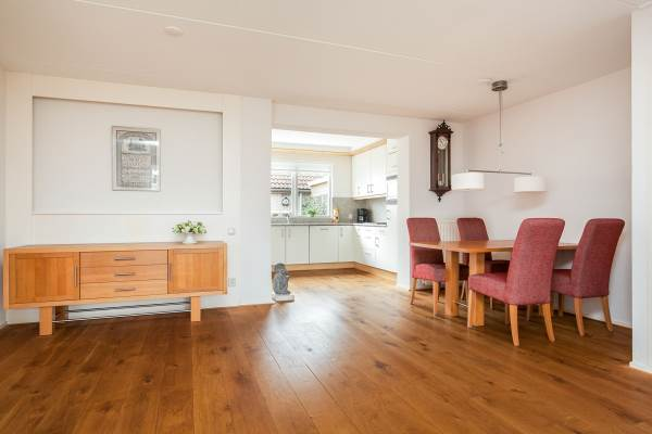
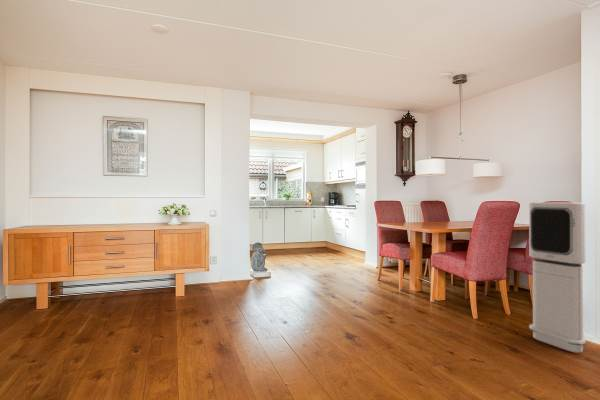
+ air purifier (565, 271)
